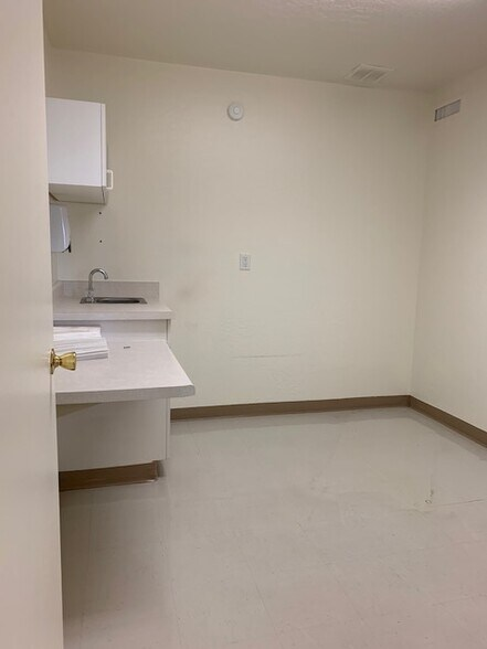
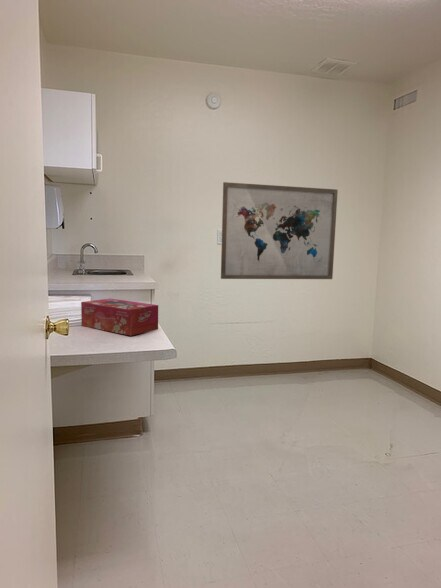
+ wall art (280, 233)
+ tissue box (119, 315)
